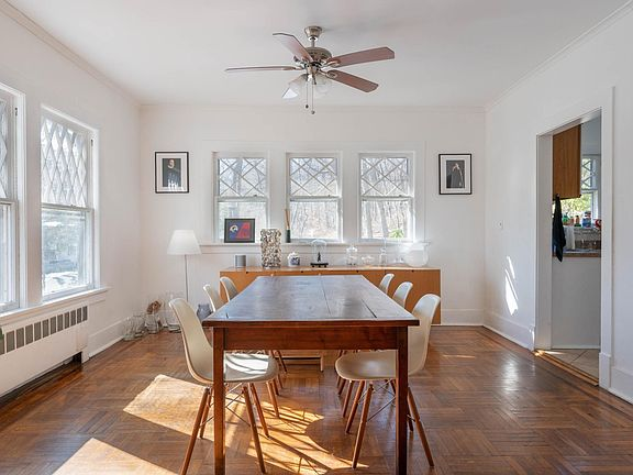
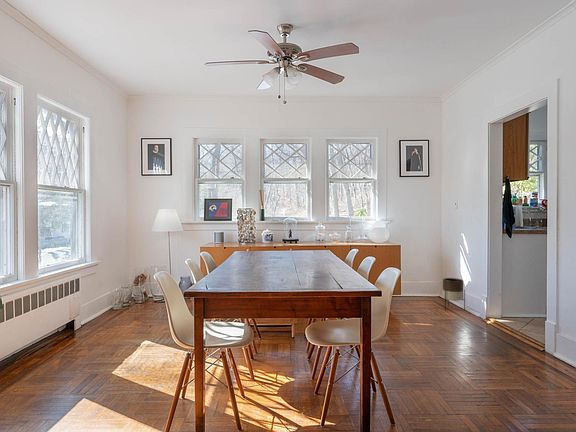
+ planter (452, 293)
